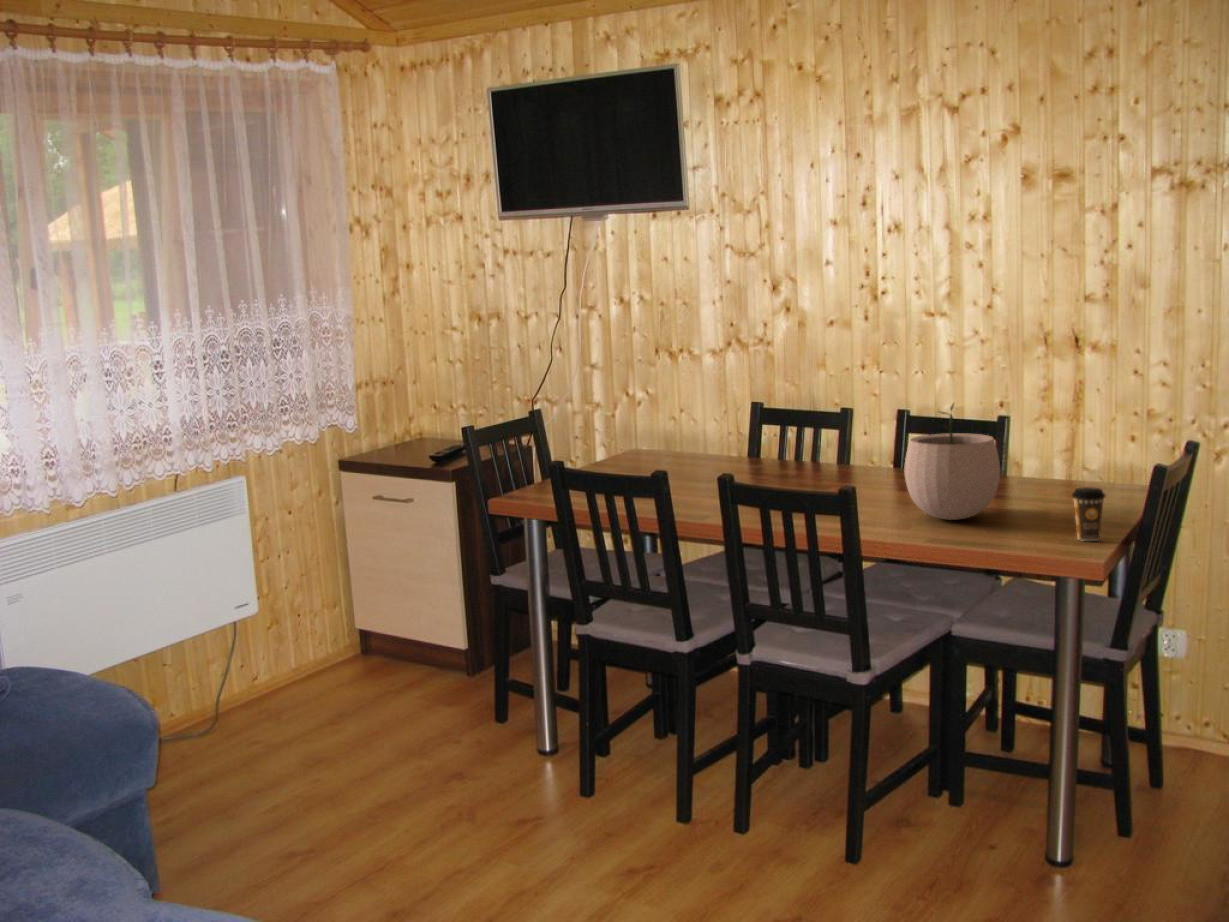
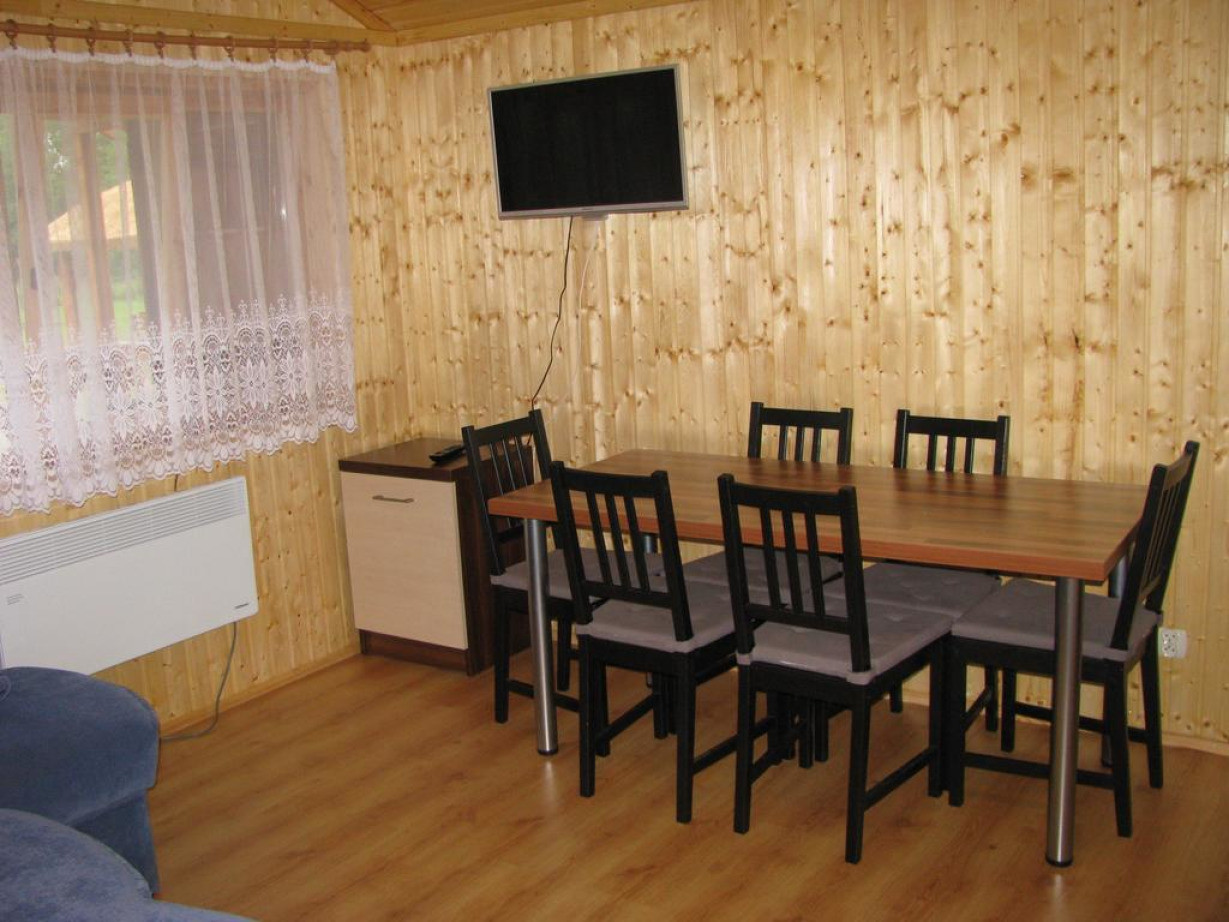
- coffee cup (1088, 514)
- plant pot (951, 460)
